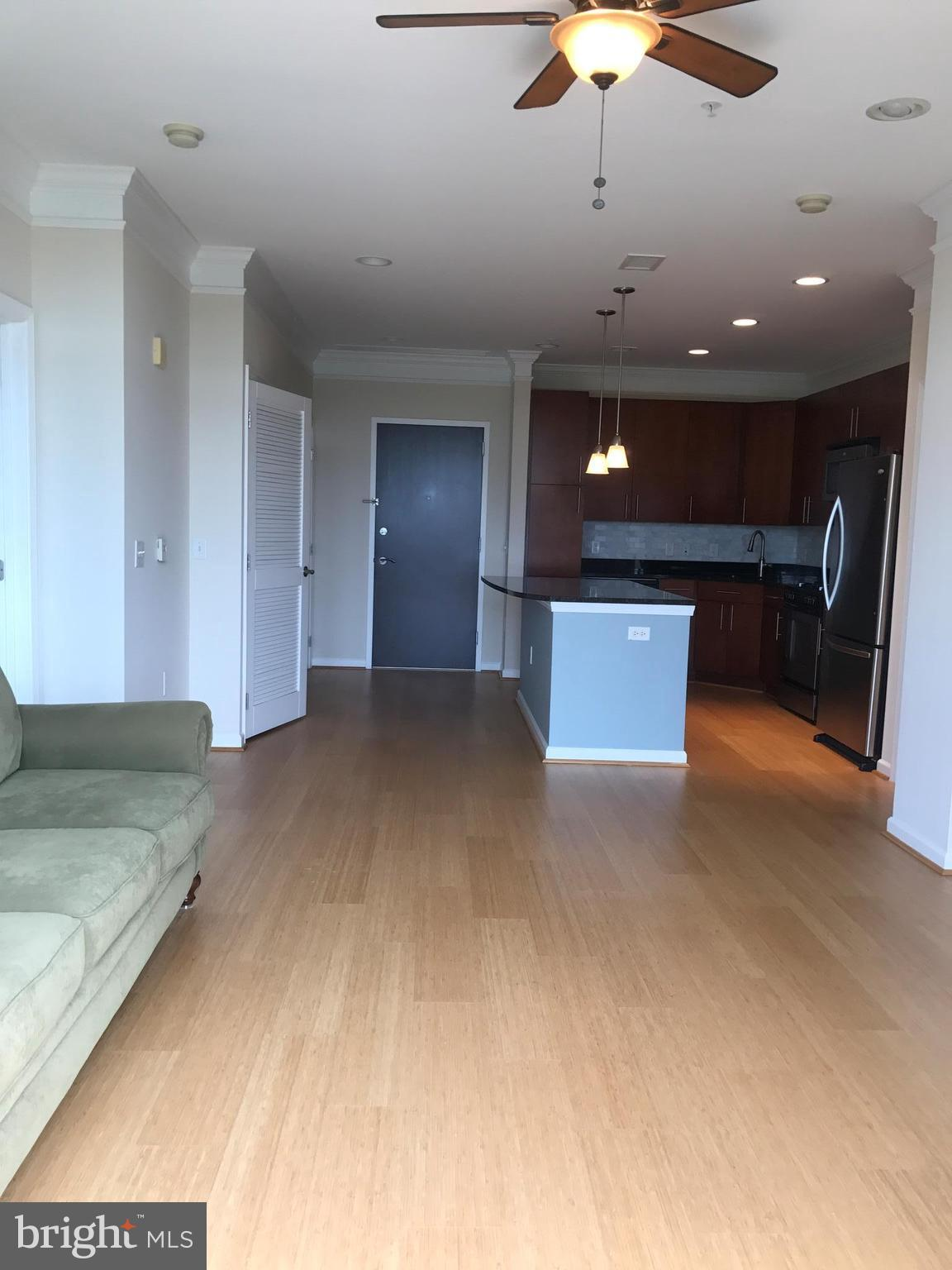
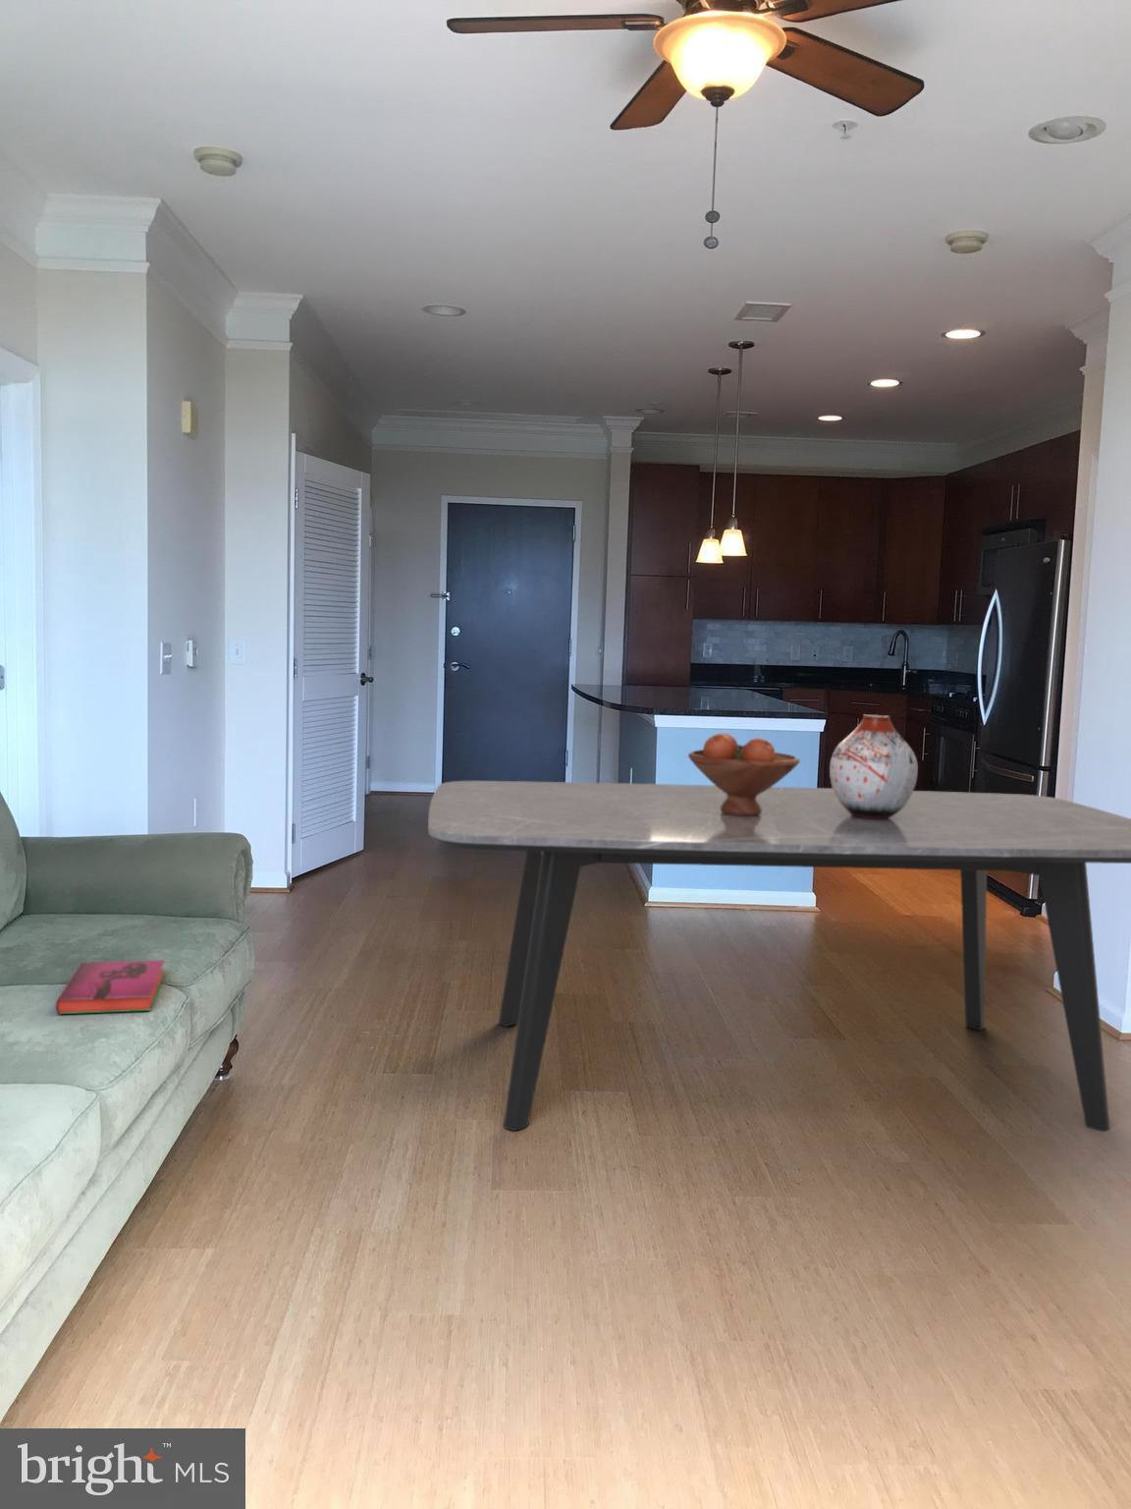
+ hardback book (113, 985)
+ vase (873, 765)
+ fruit bowl (743, 772)
+ dining table (783, 865)
